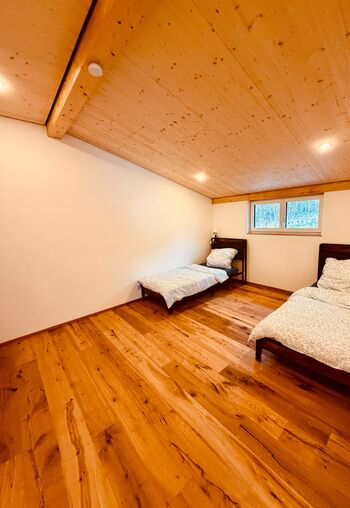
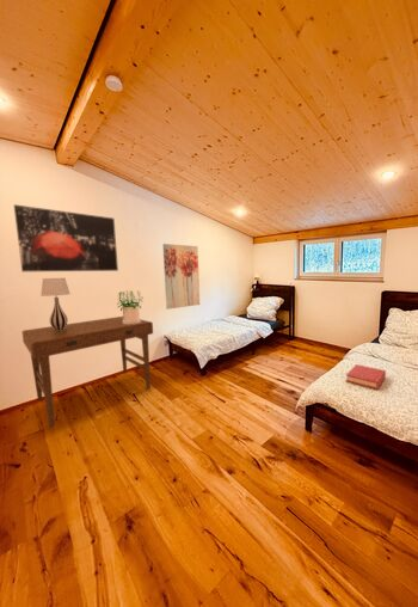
+ table lamp (56, 304)
+ wall art (72, 241)
+ hardback book (365, 375)
+ desk (90, 347)
+ wall art (182, 276)
+ potted plant (129, 306)
